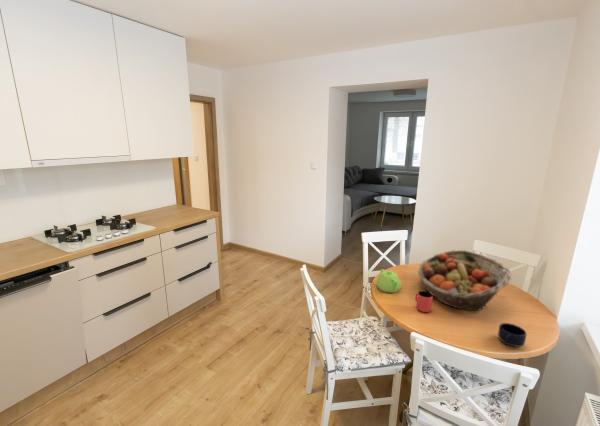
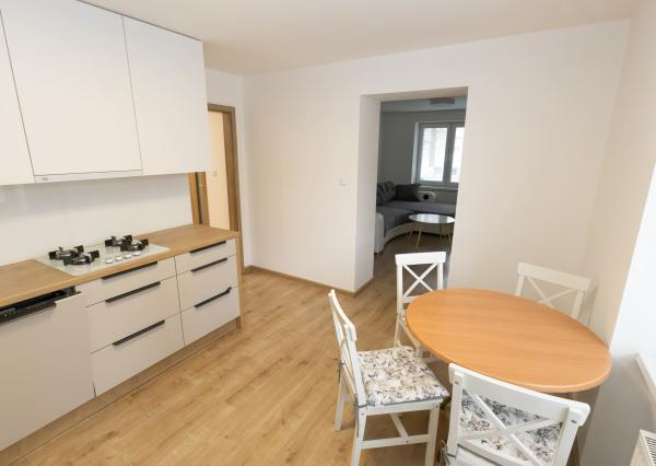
- fruit basket (459, 277)
- teapot (388, 279)
- mug (510, 336)
- cup (422, 300)
